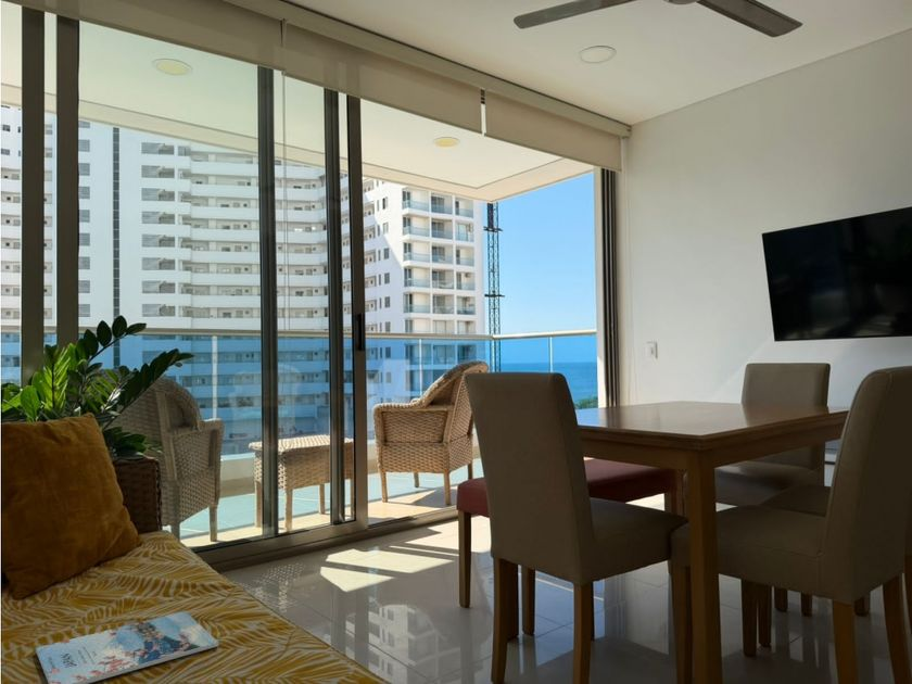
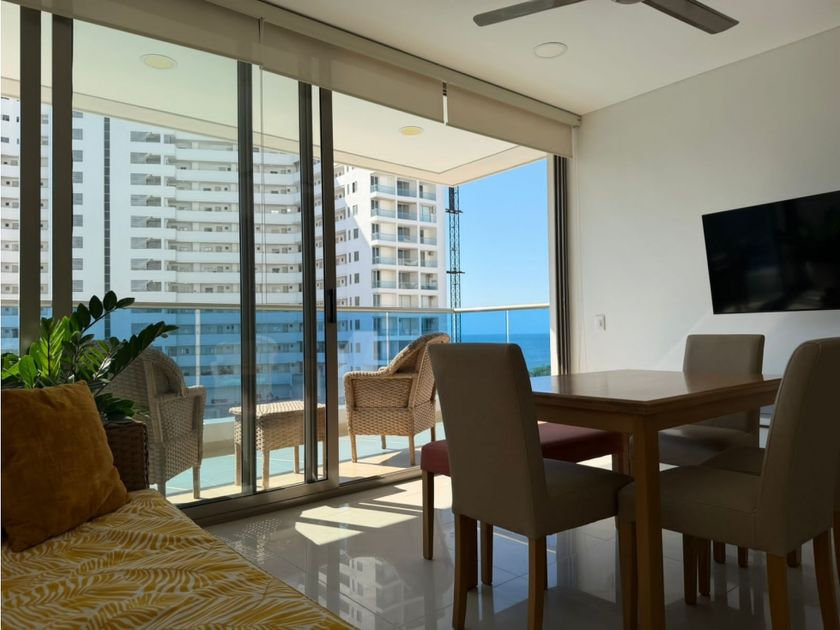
- magazine (127, 646)
